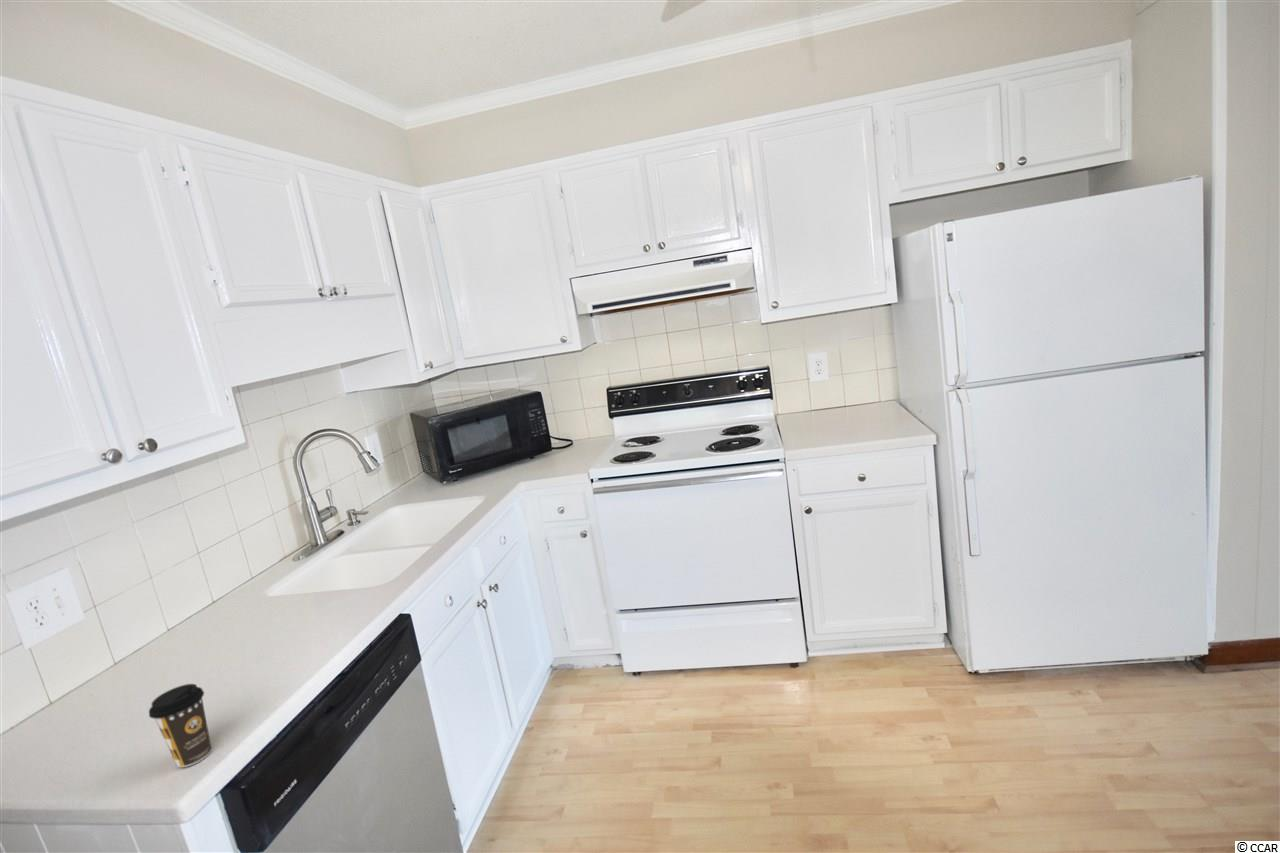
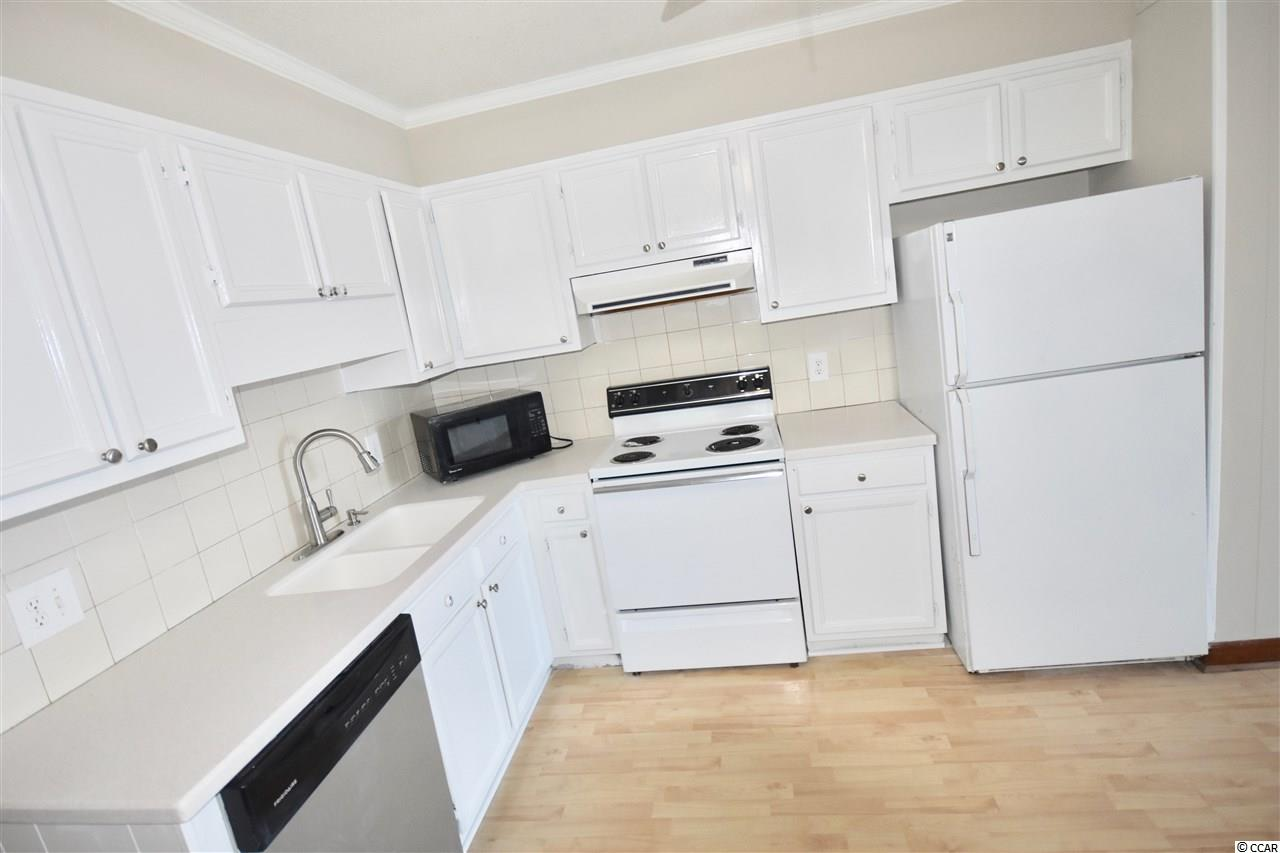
- coffee cup (184, 726)
